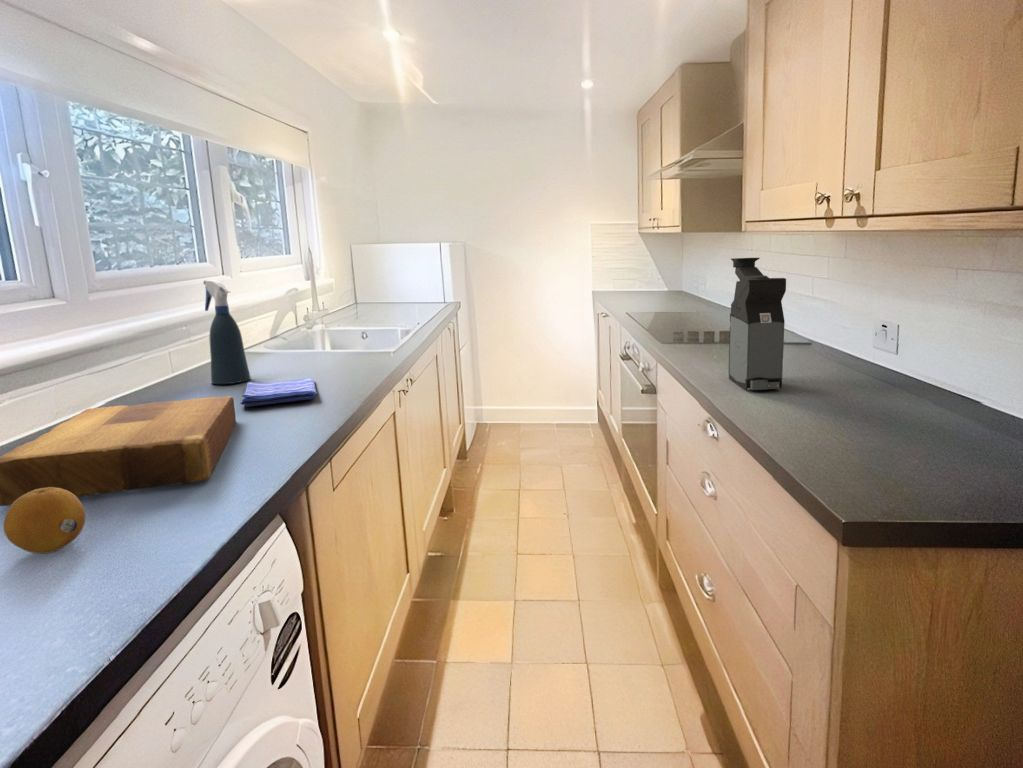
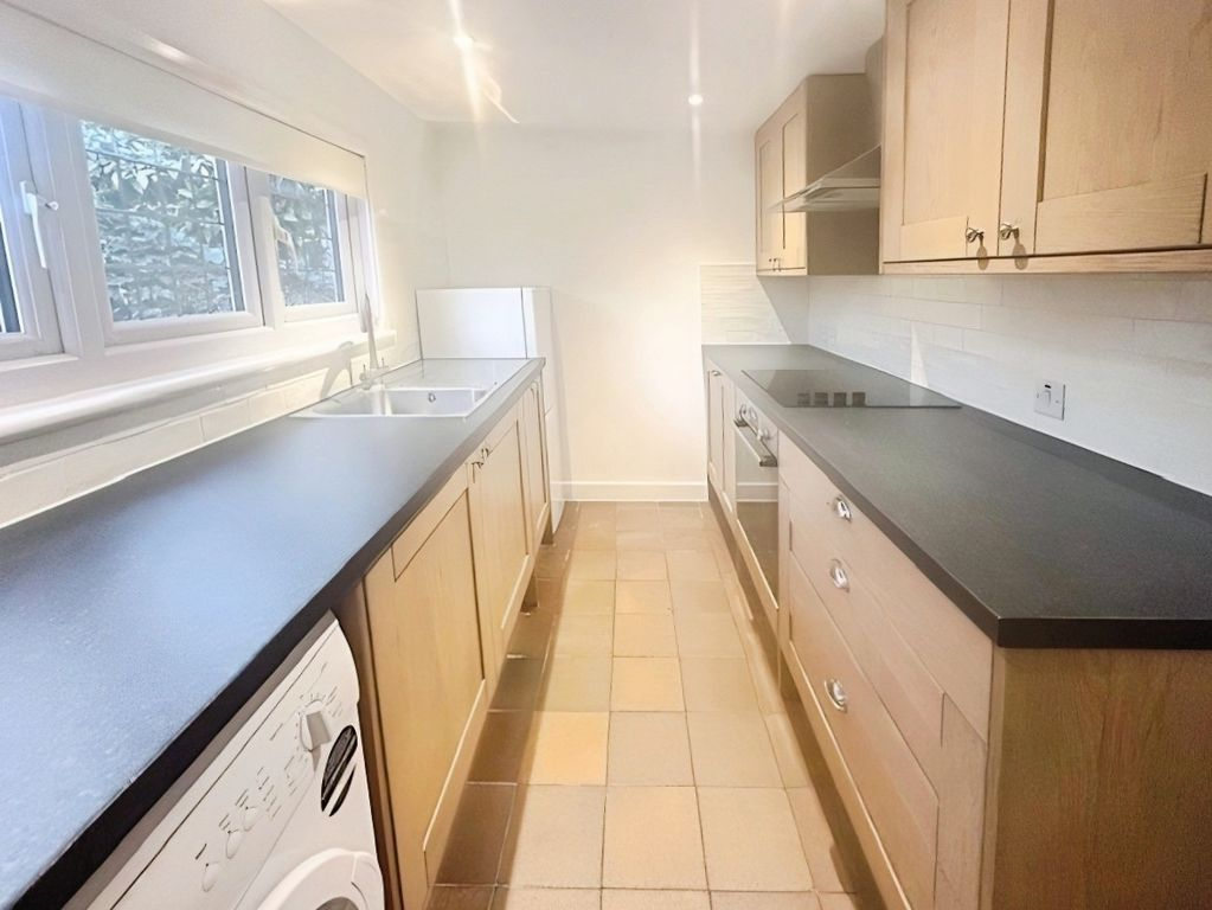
- dish towel (279, 389)
- spray bottle (221, 330)
- coffee maker (754, 321)
- fruit (45, 520)
- cutting board (135, 439)
